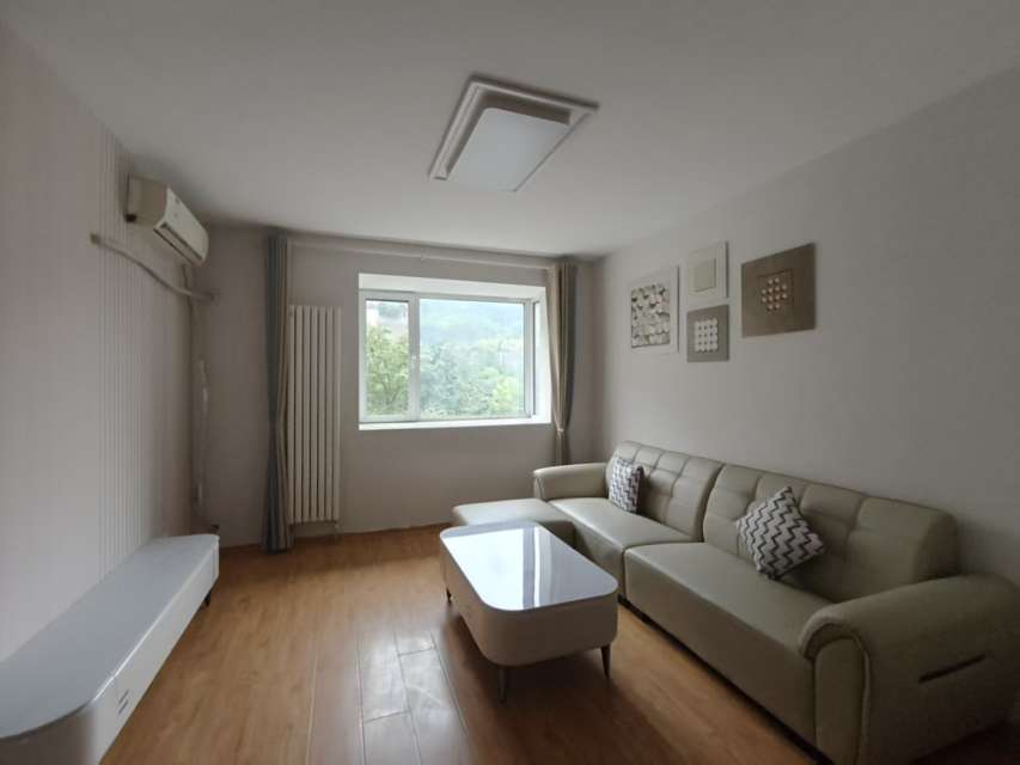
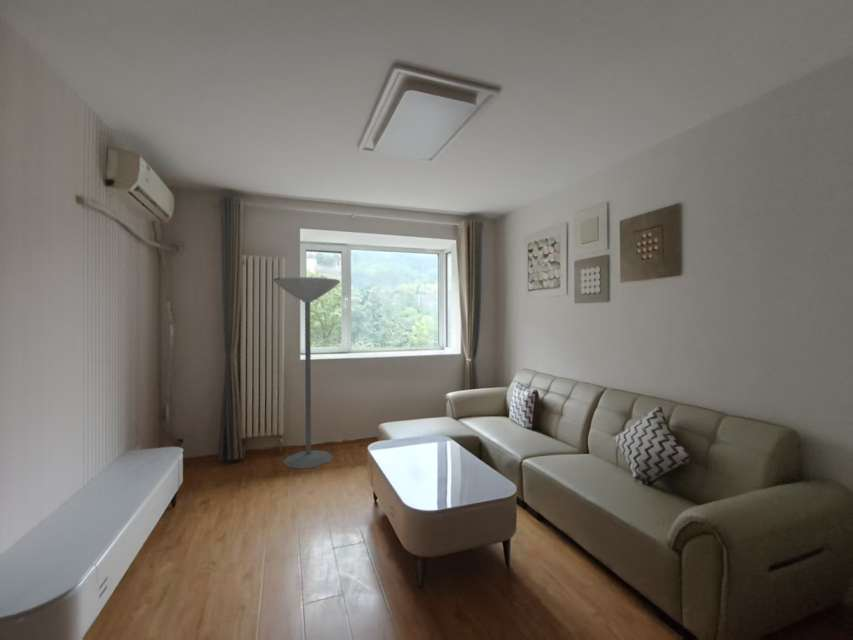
+ floor lamp (308, 369)
